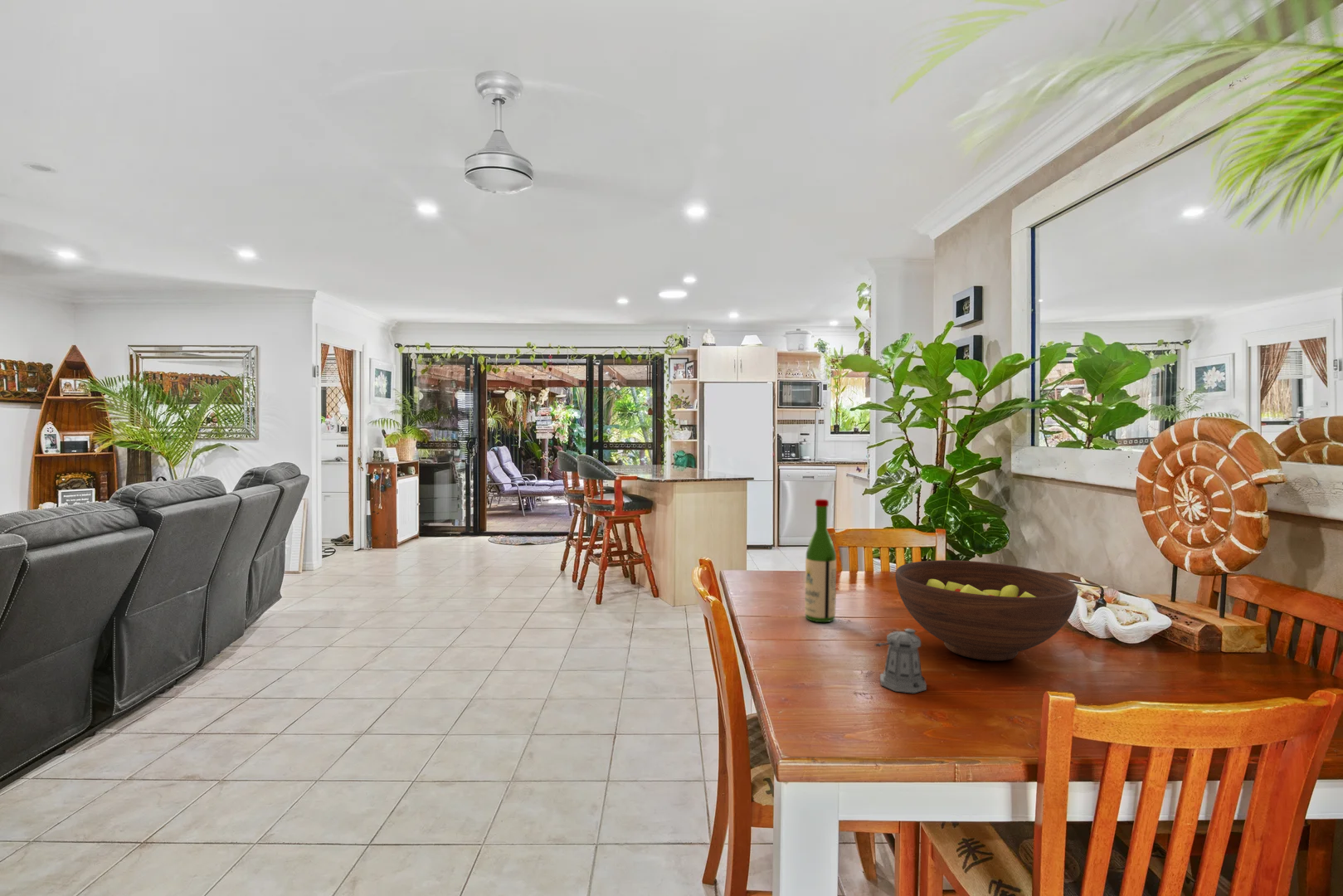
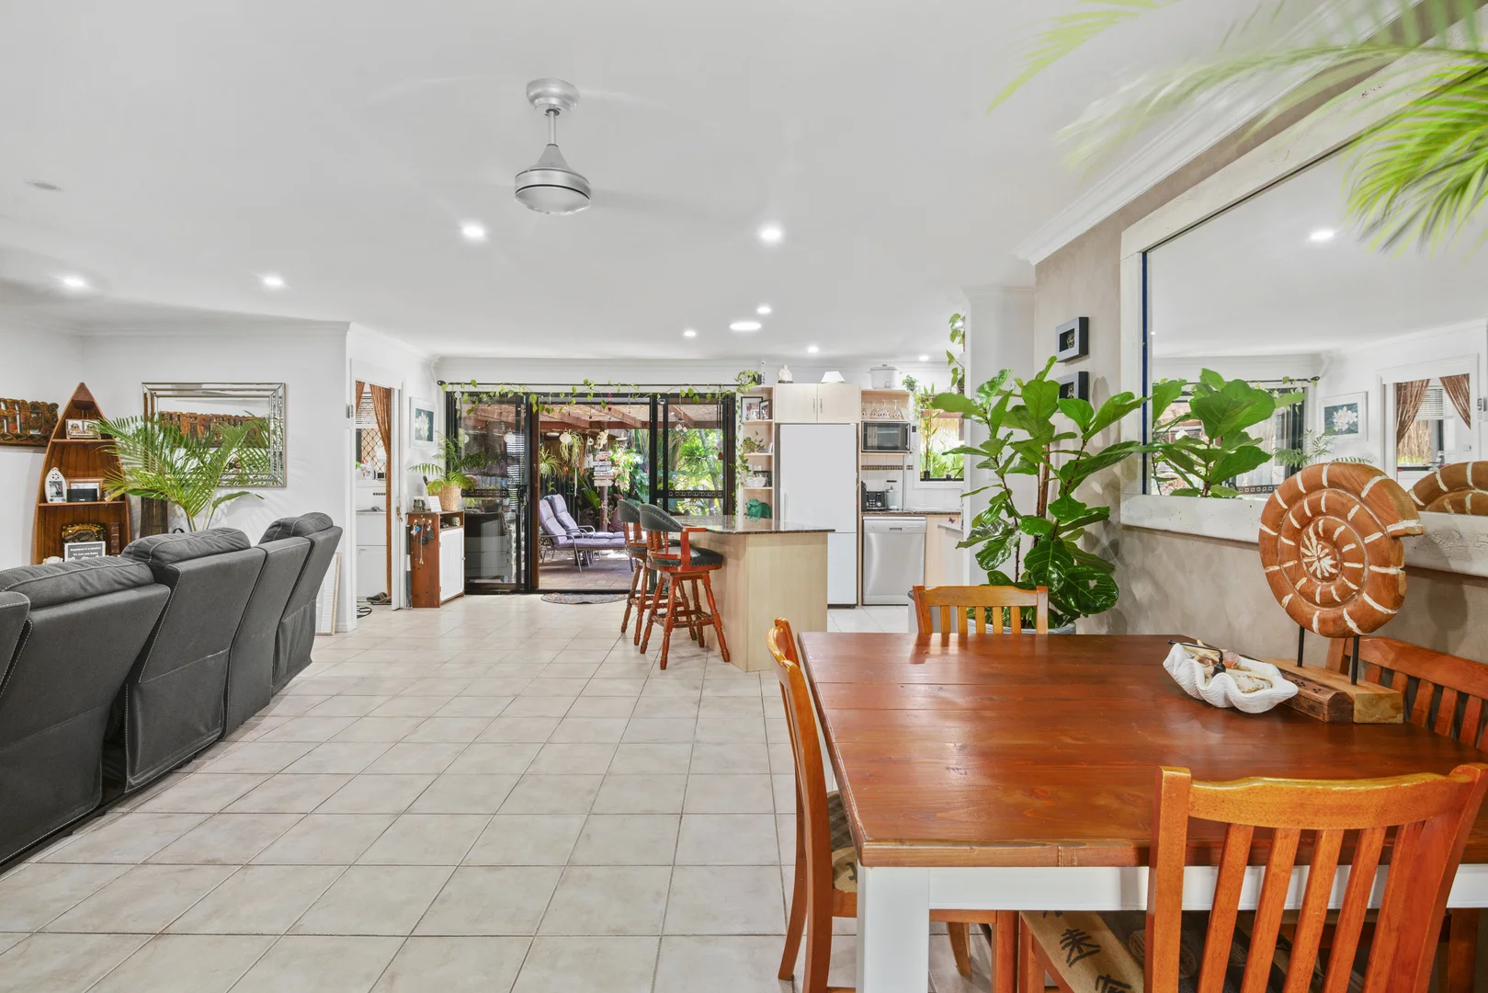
- fruit bowl (980, 614)
- wine bottle (820, 559)
- pepper shaker (899, 657)
